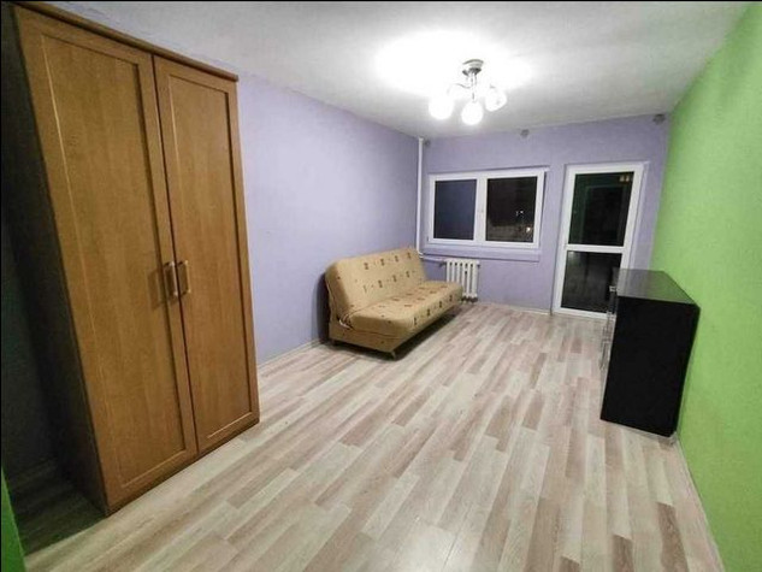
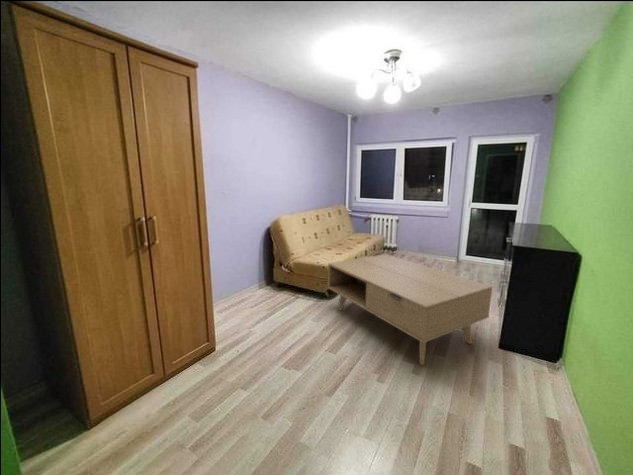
+ coffee table (398, 299)
